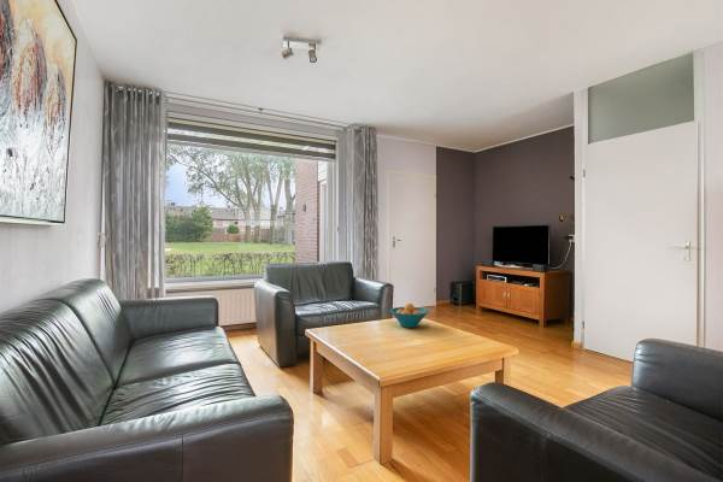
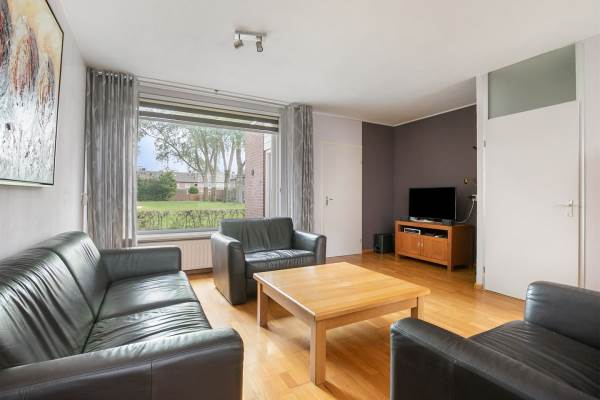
- fruit bowl (408, 315)
